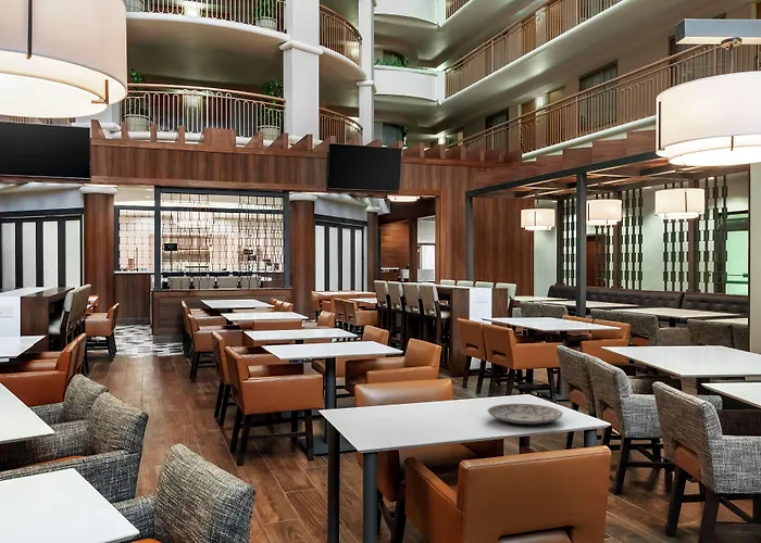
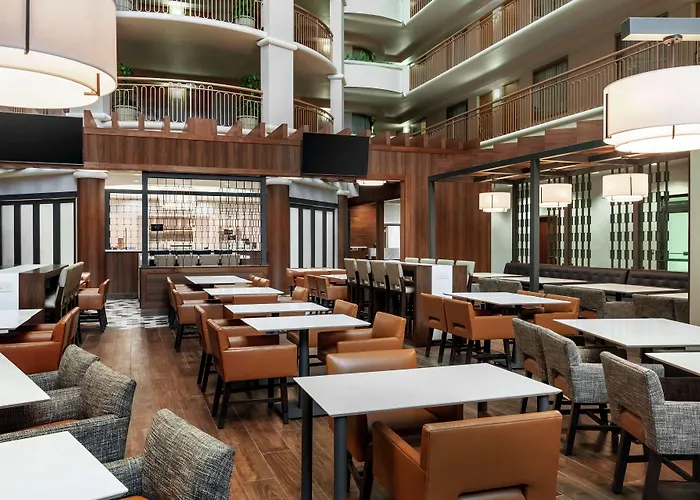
- plate (524, 415)
